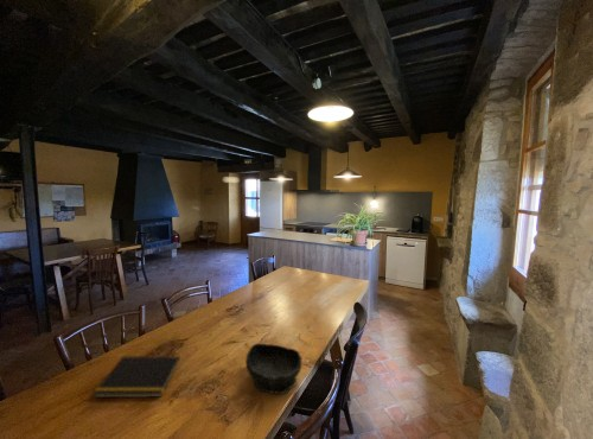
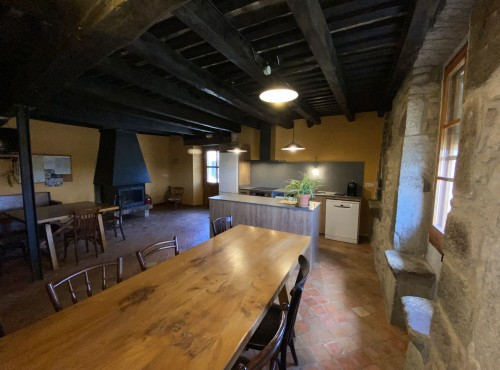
- bowl (272, 364)
- notepad (140, 375)
